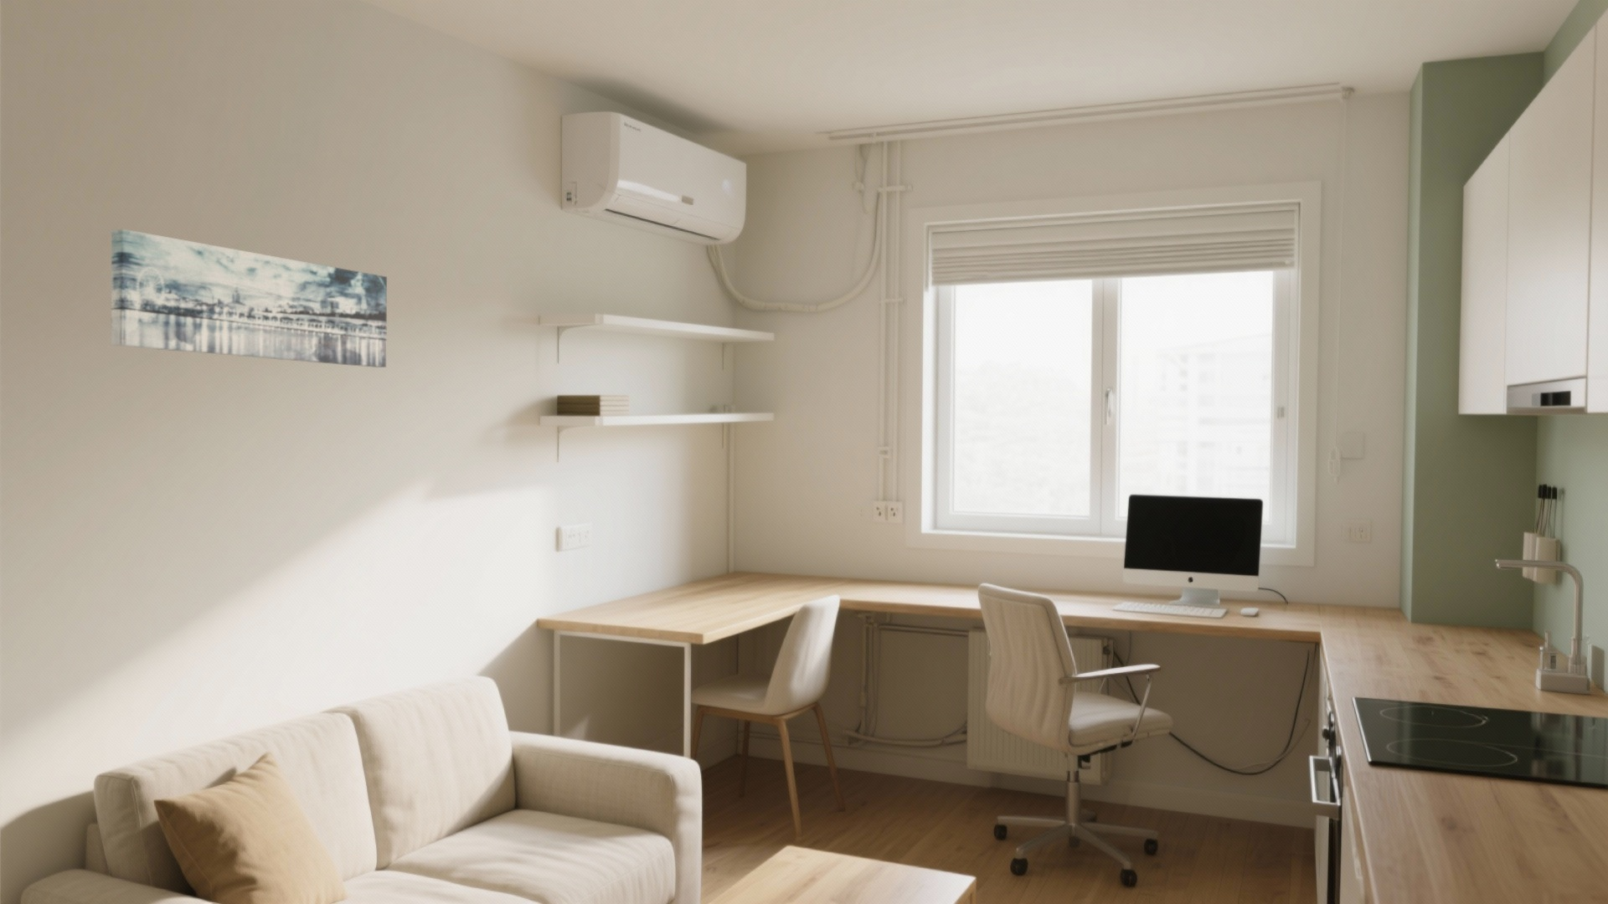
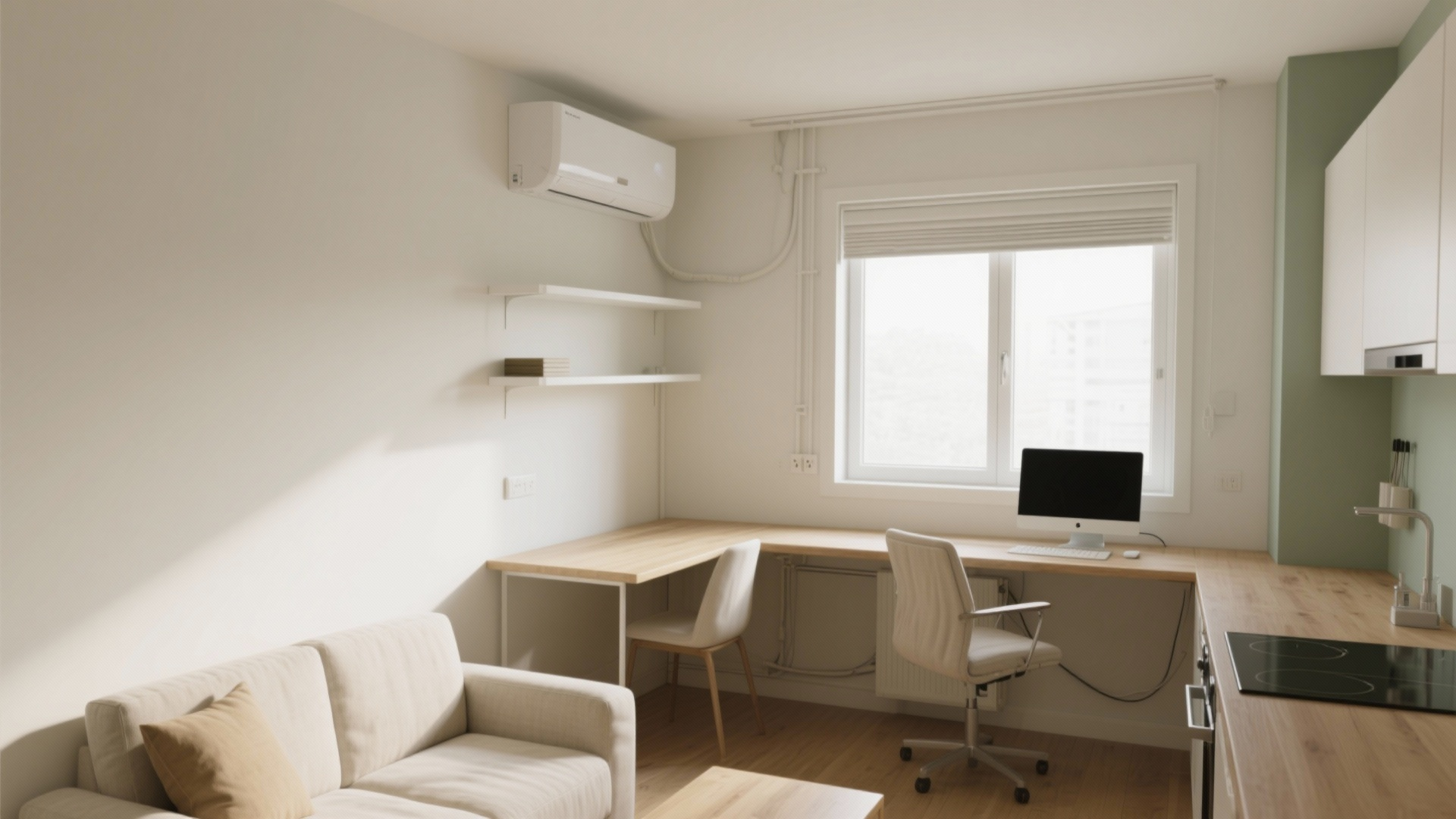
- wall art (265, 307)
